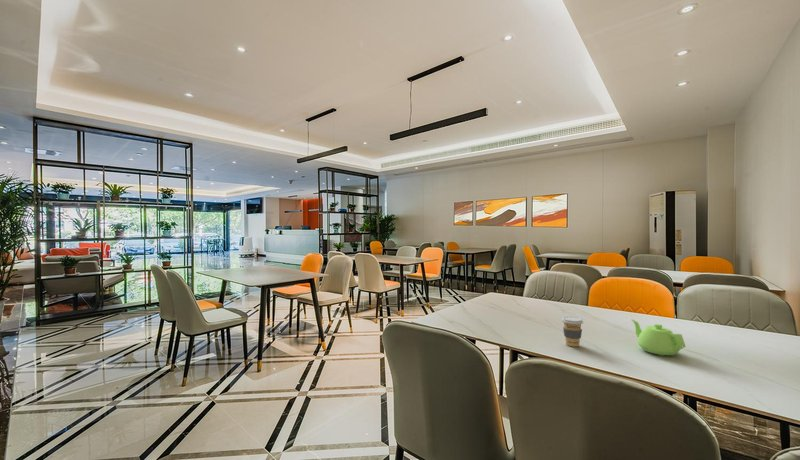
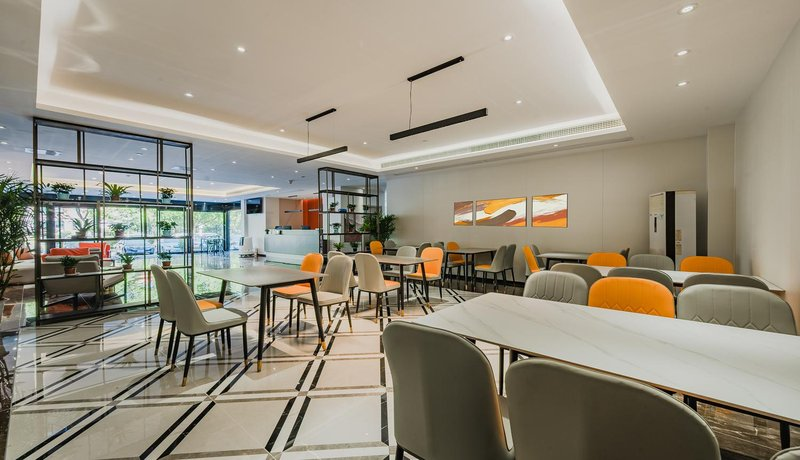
- teapot (656, 337)
- coffee cup (572, 331)
